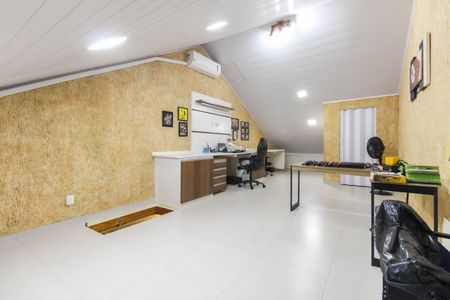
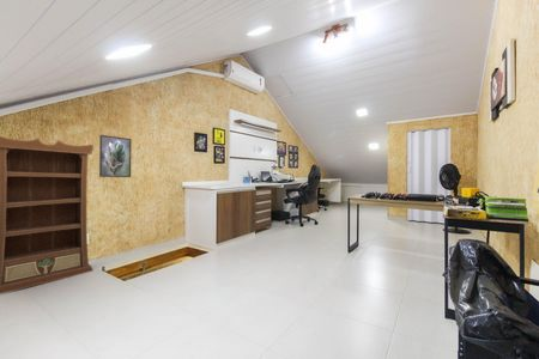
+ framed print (115, 157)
+ bookcase (43, 209)
